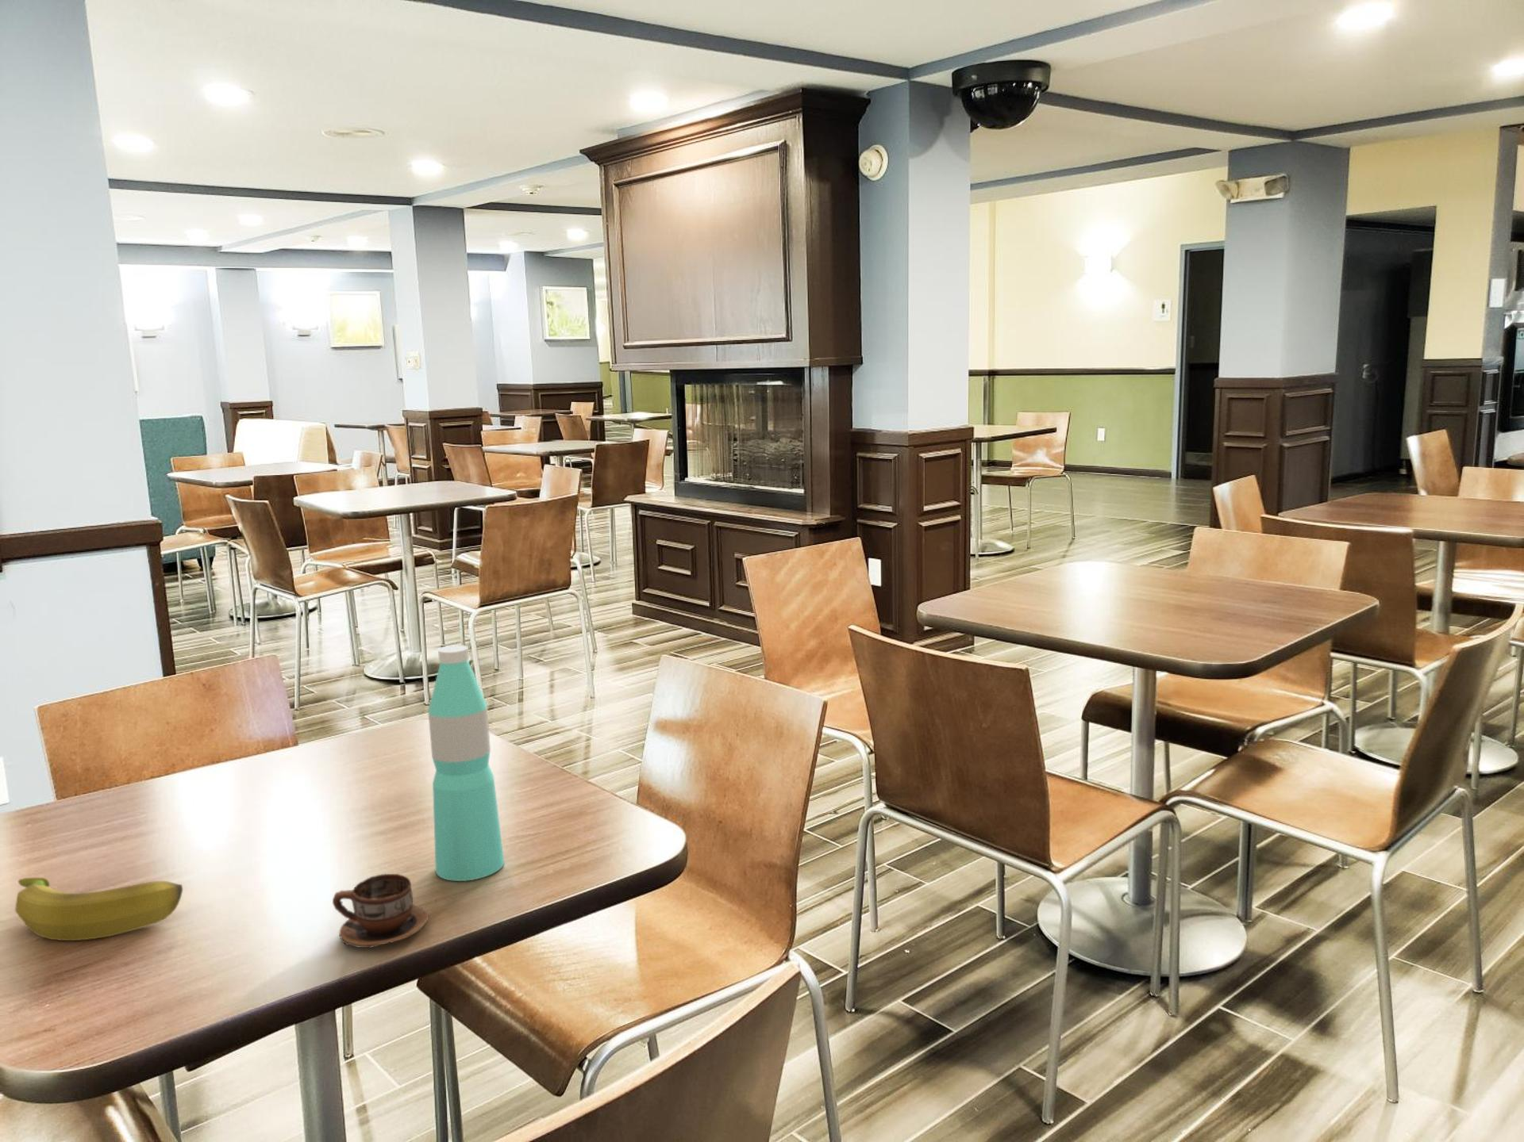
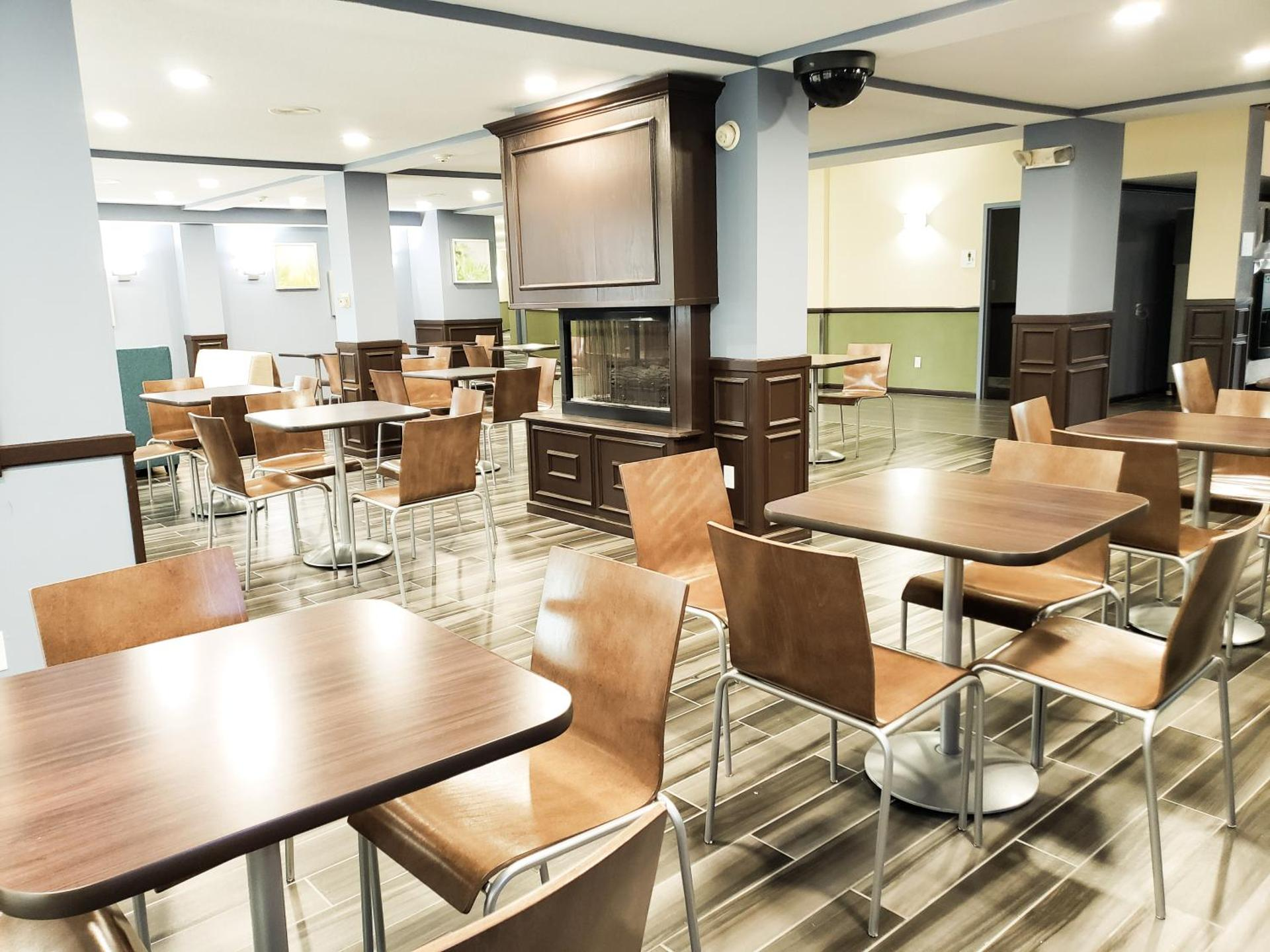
- cup (379, 907)
- banana (95, 895)
- water bottle (461, 759)
